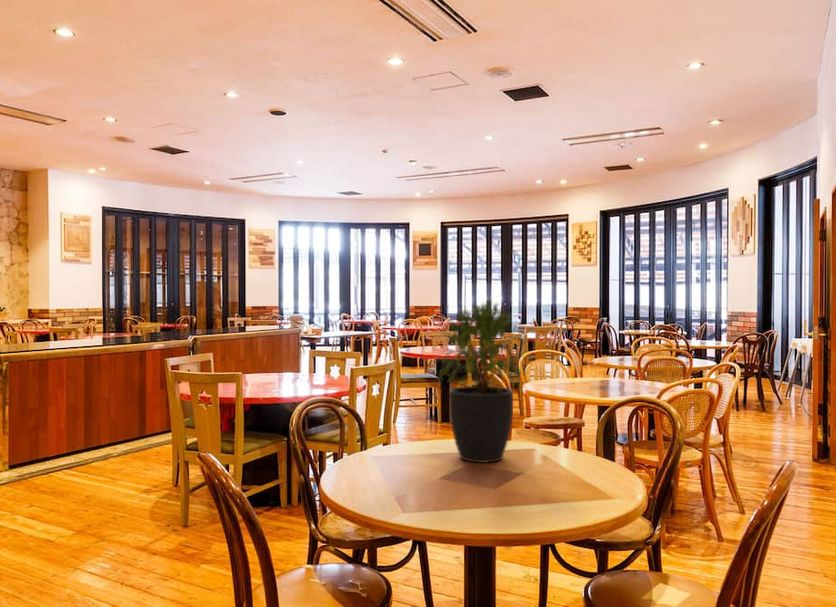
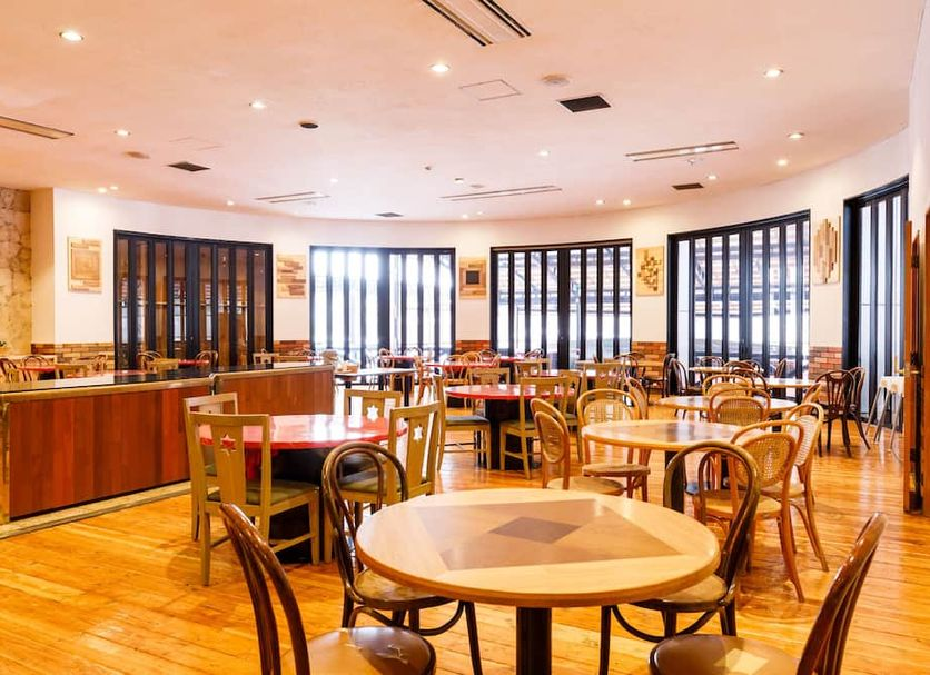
- potted plant (482, 378)
